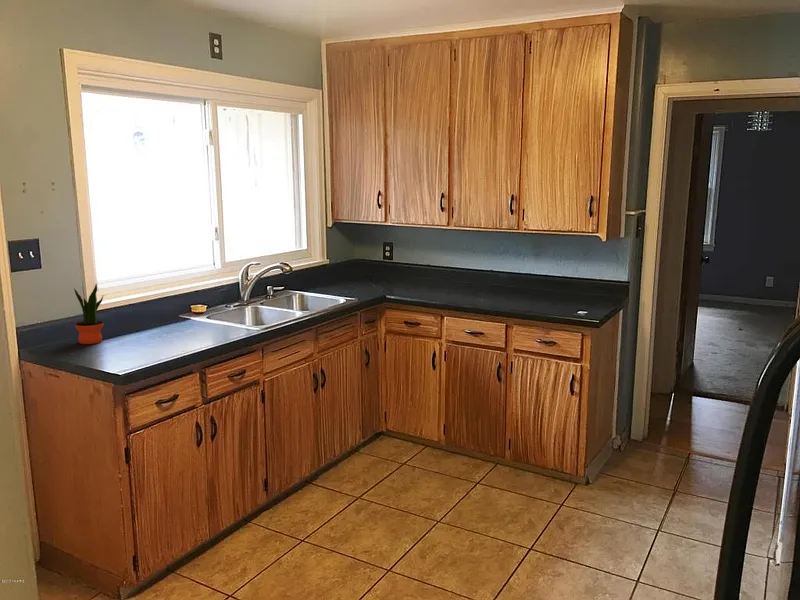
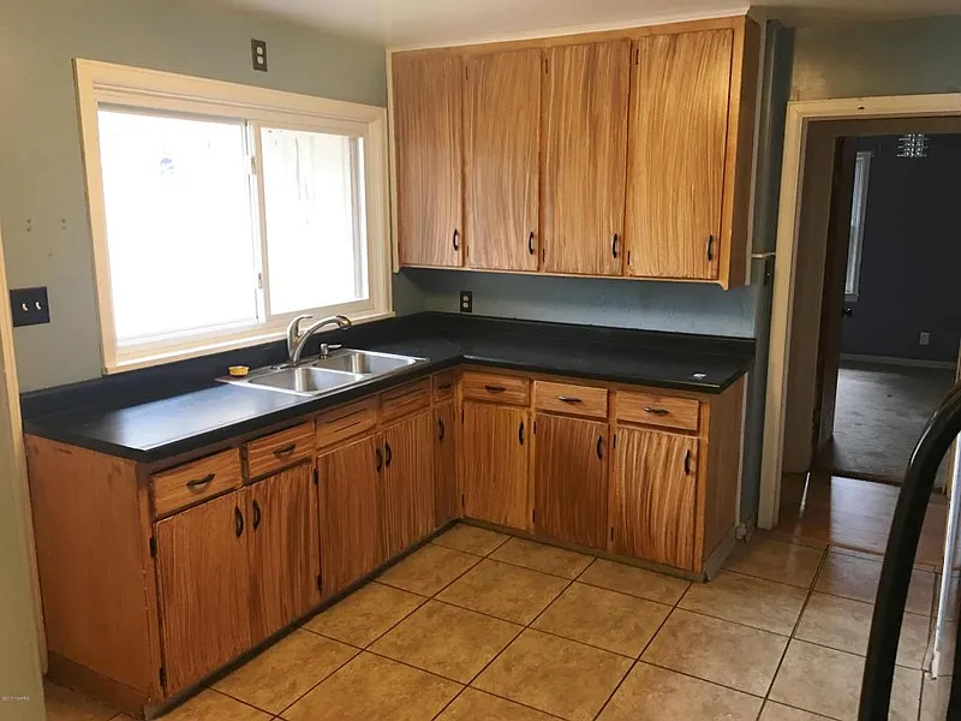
- potted plant (92, 312)
